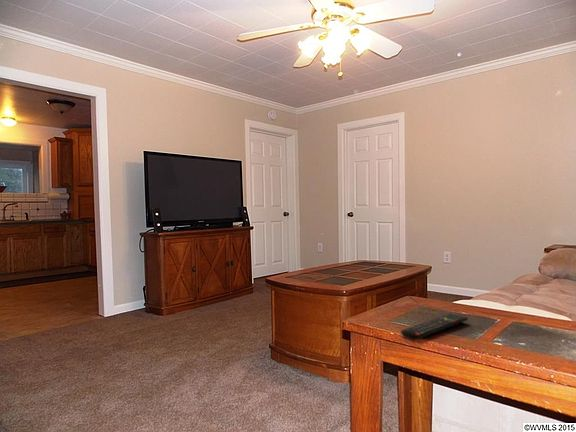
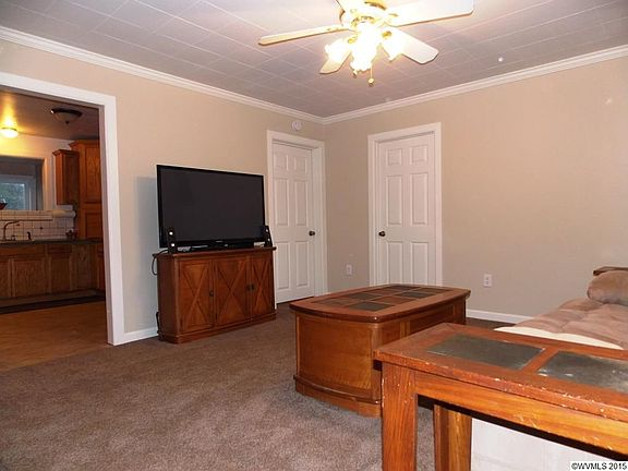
- remote control (435, 326)
